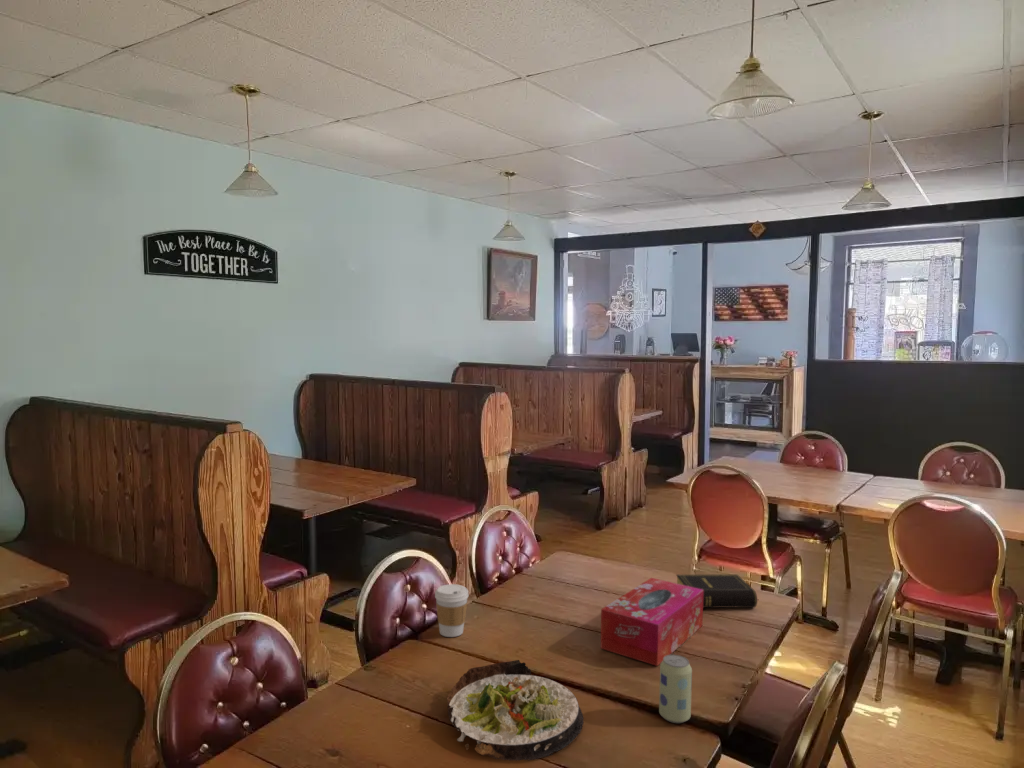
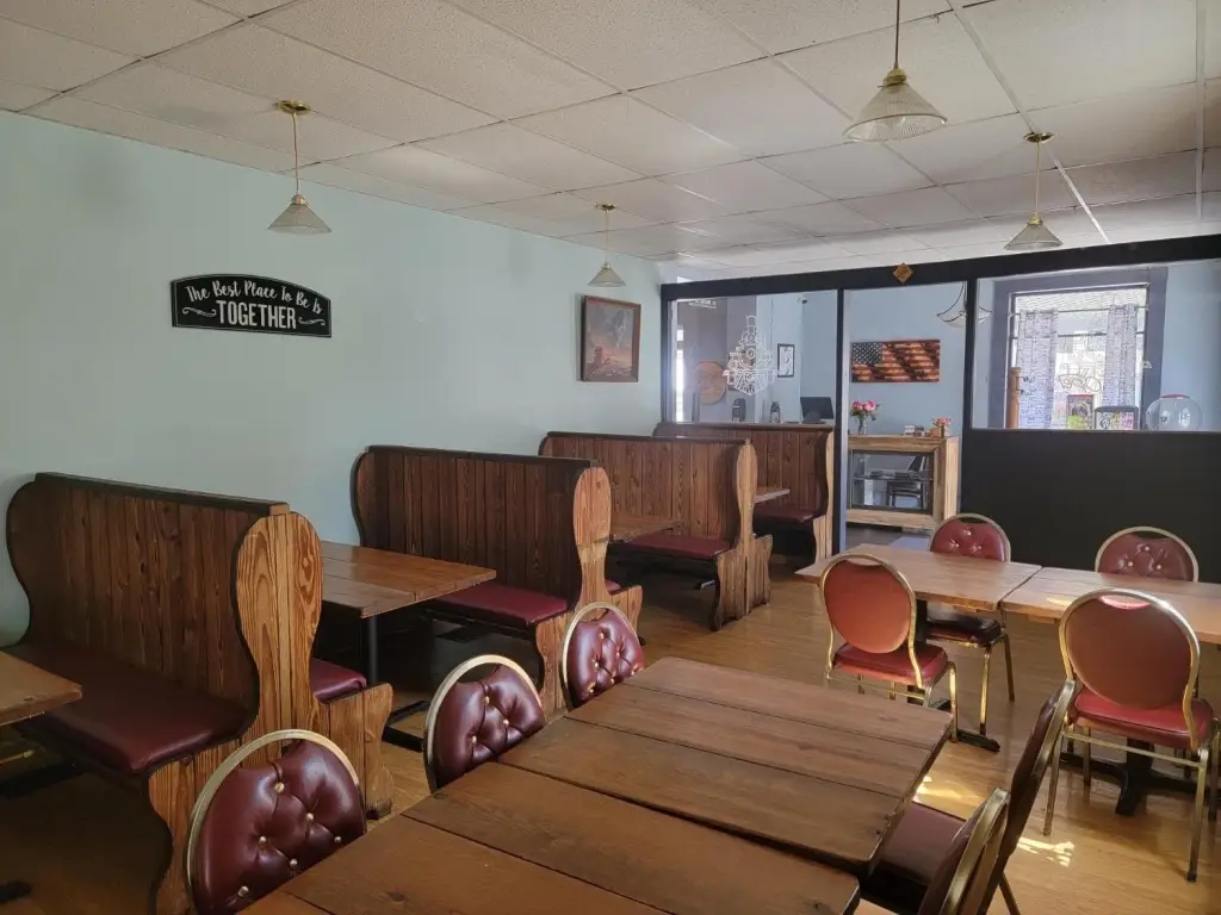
- book (717, 591)
- salad plate (516, 705)
- tissue box (654, 617)
- beverage can (675, 688)
- coffee cup (451, 609)
